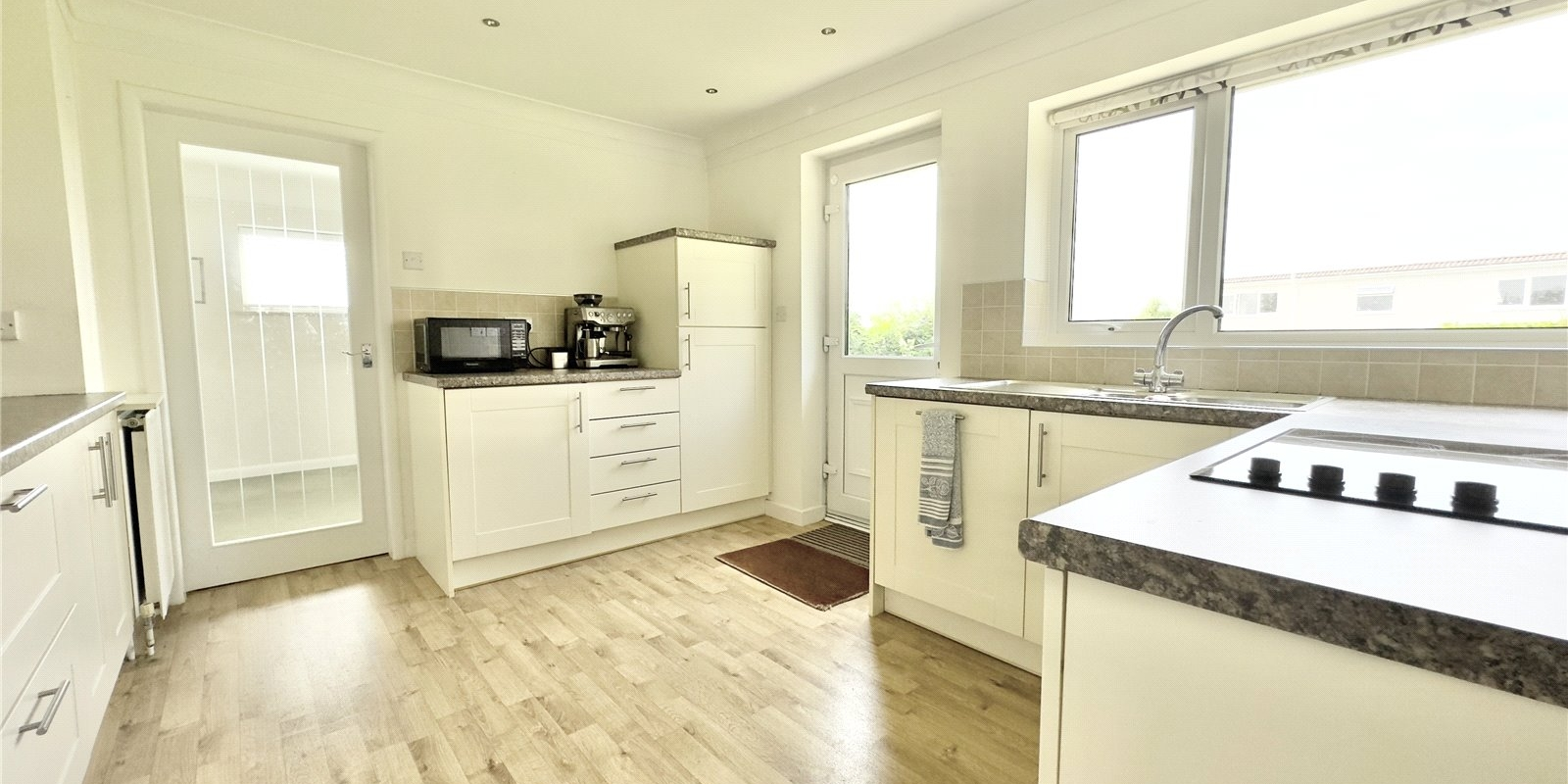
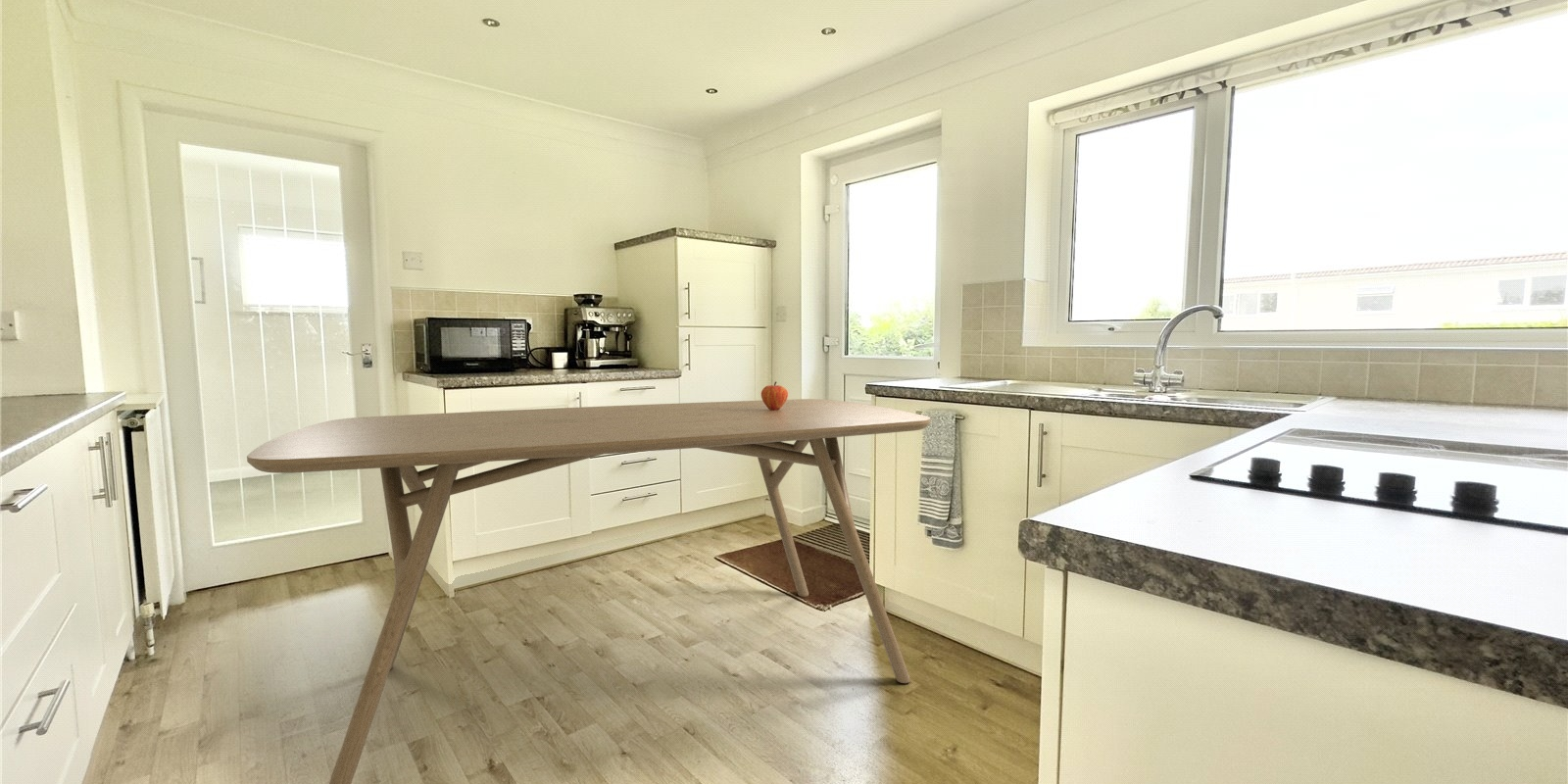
+ fruit (774, 395)
+ dining table (632, 452)
